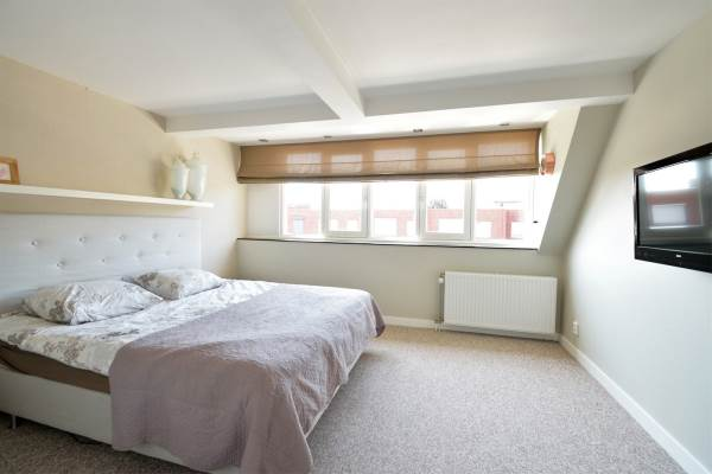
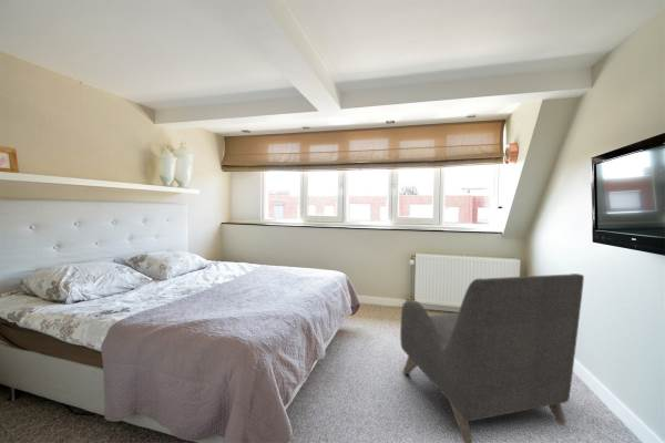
+ armchair (475, 330)
